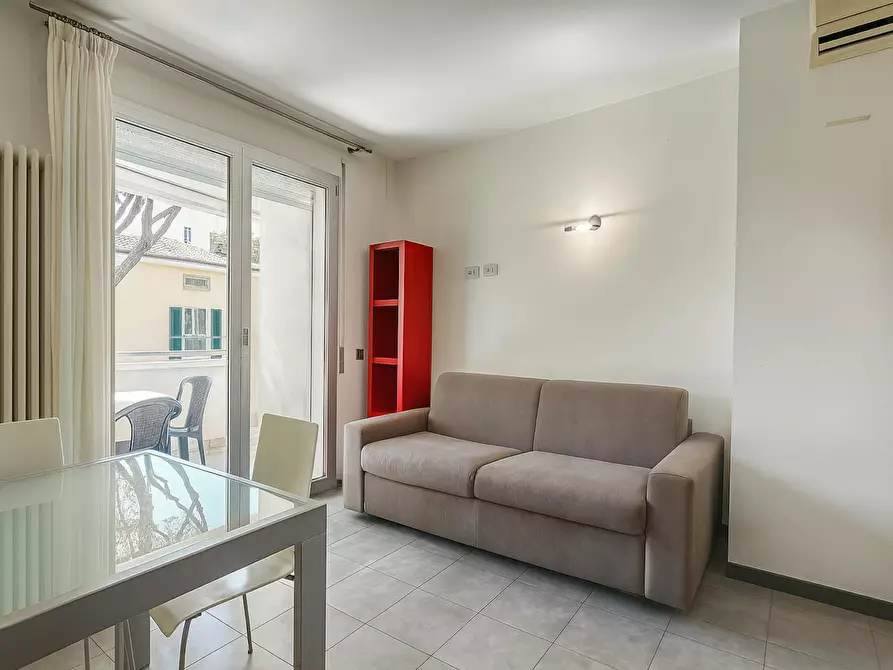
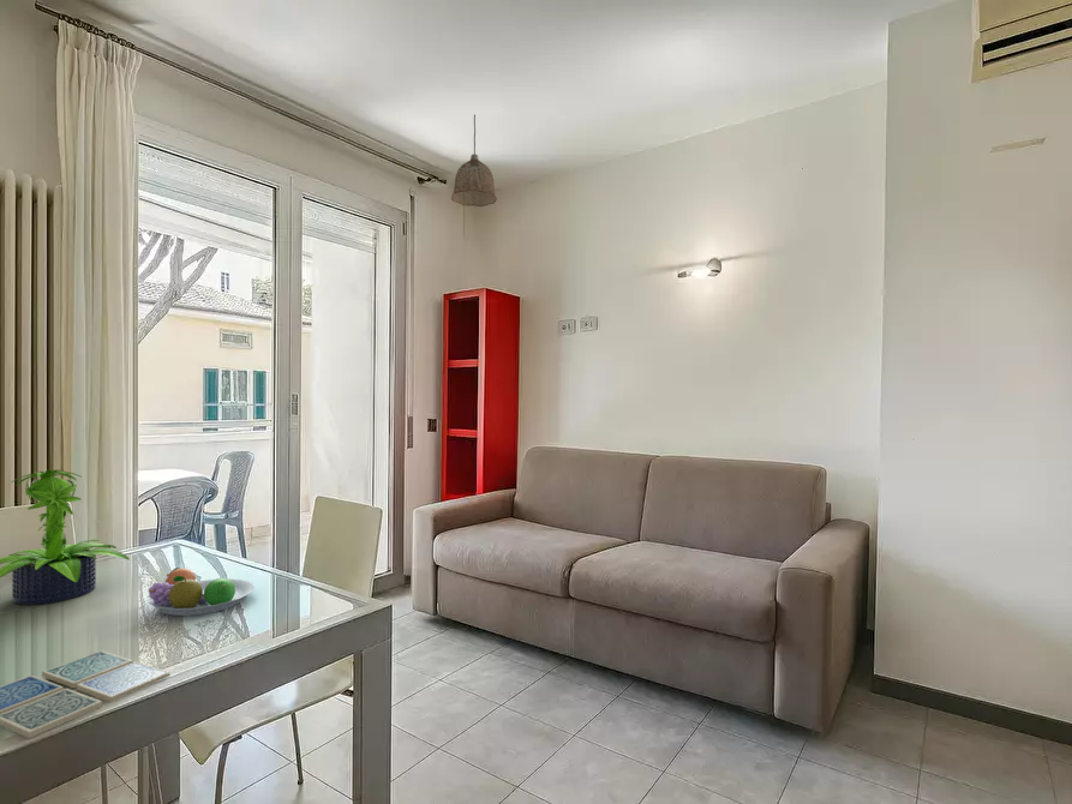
+ drink coaster (70, 686)
+ pendant lamp (474, 156)
+ potted plant (58, 532)
+ fruit bowl (203, 584)
